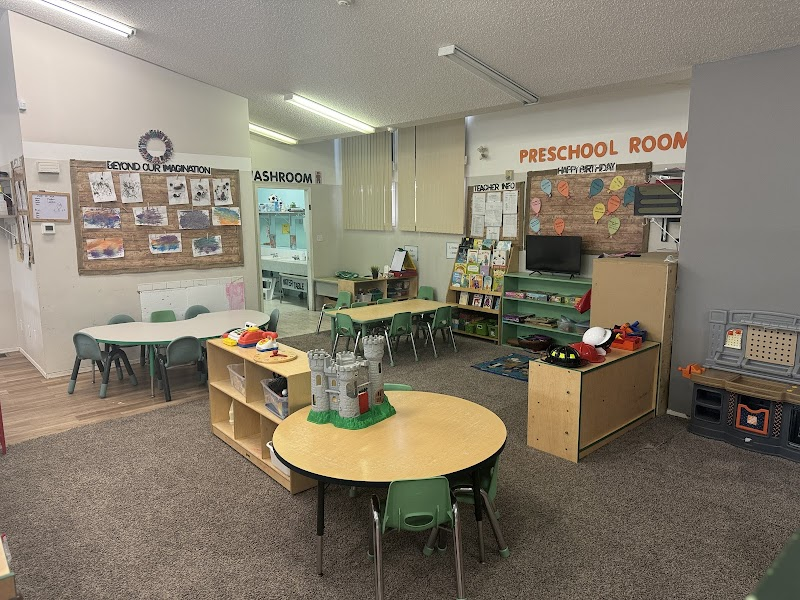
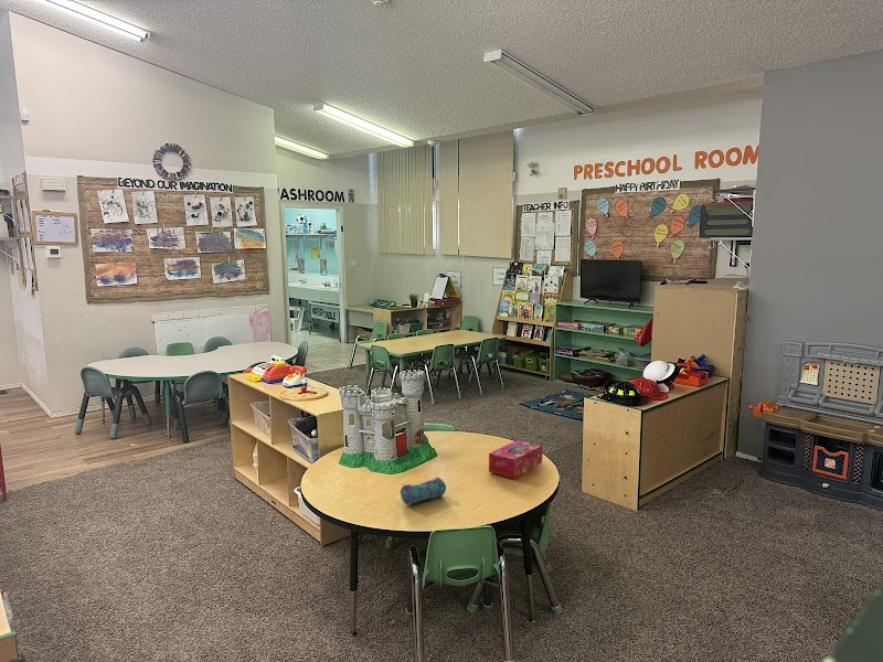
+ tissue box (515, 458)
+ pencil case (423, 490)
